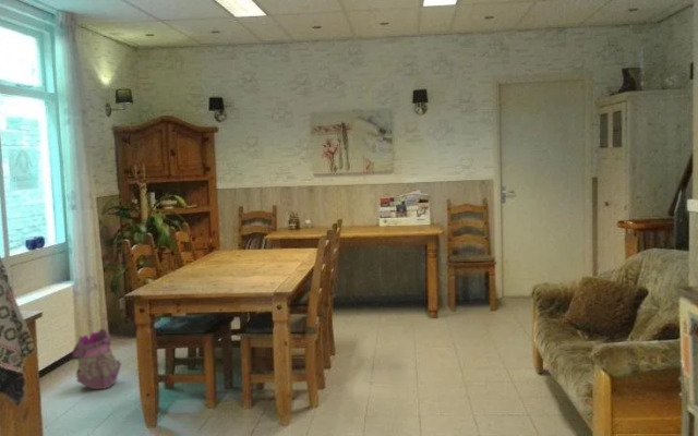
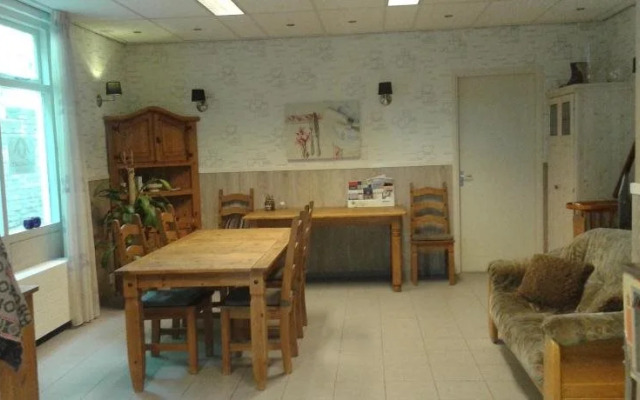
- backpack (95, 352)
